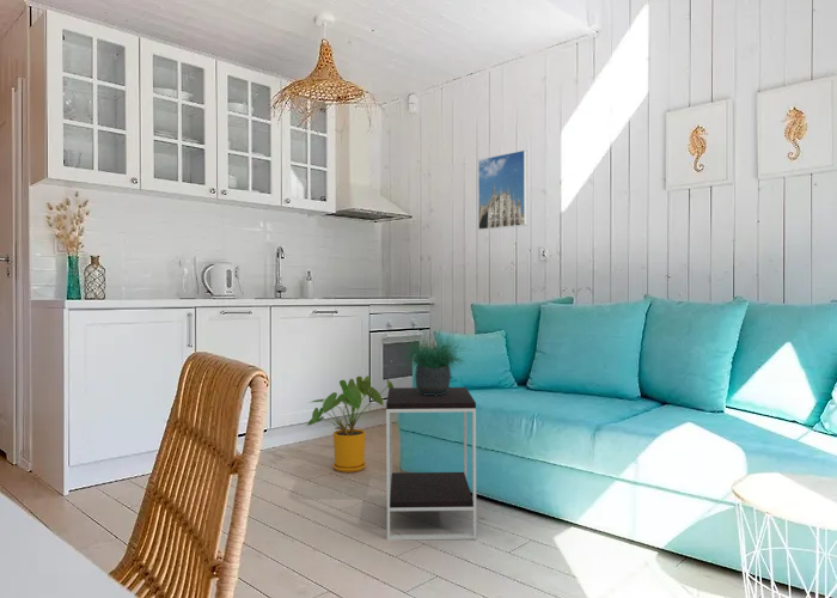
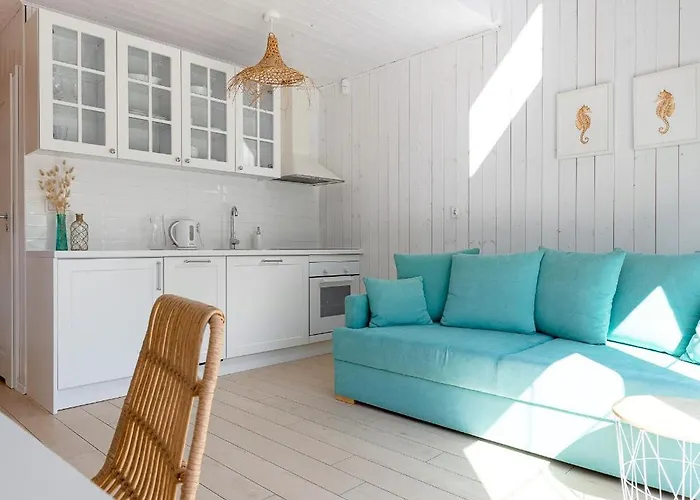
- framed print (501, 191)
- side table (429, 472)
- potted plant (433, 353)
- house plant (349, 421)
